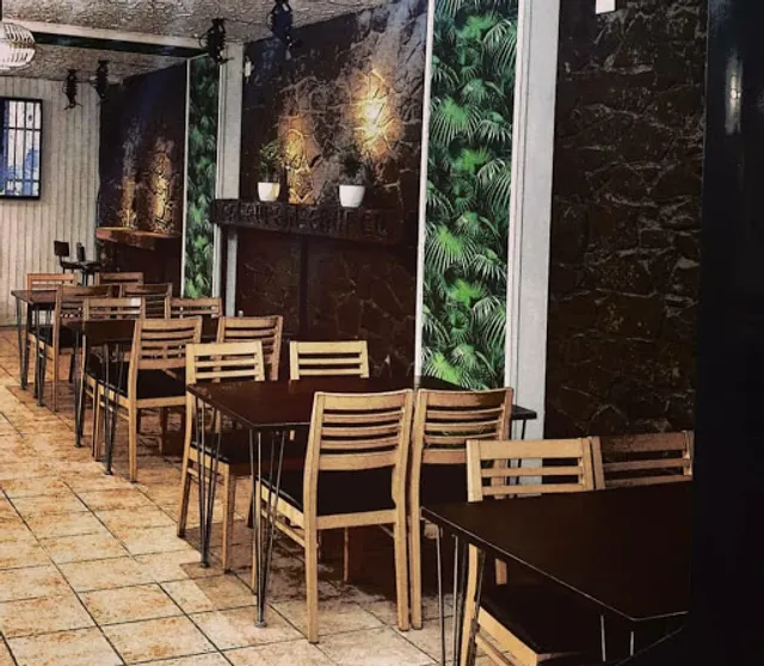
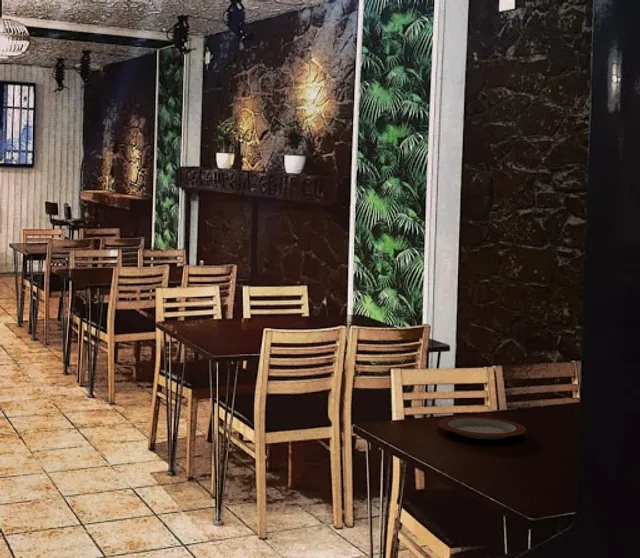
+ plate (481, 429)
